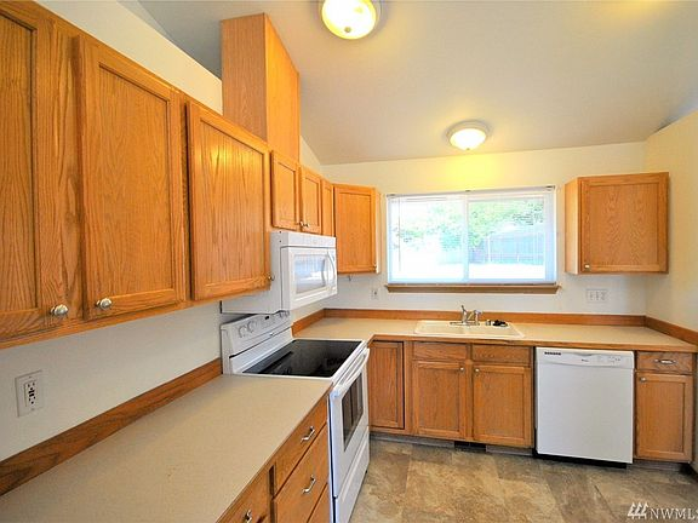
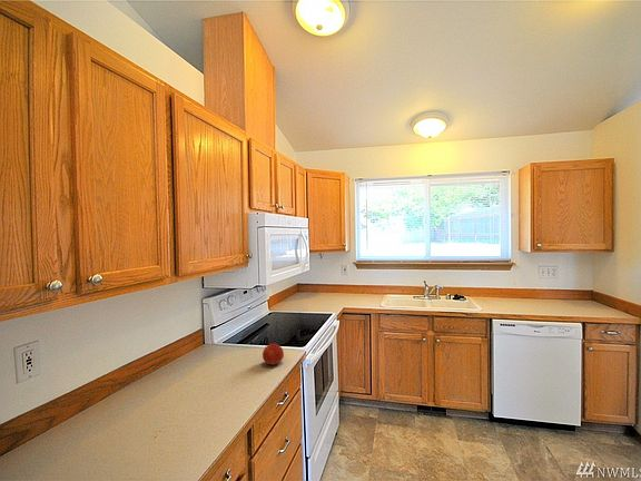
+ fruit (273, 353)
